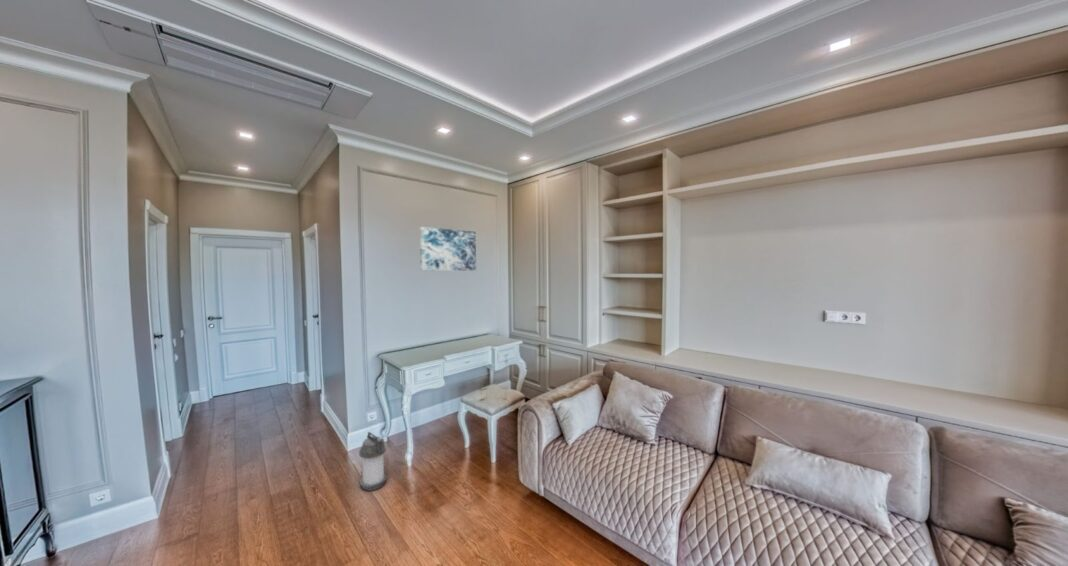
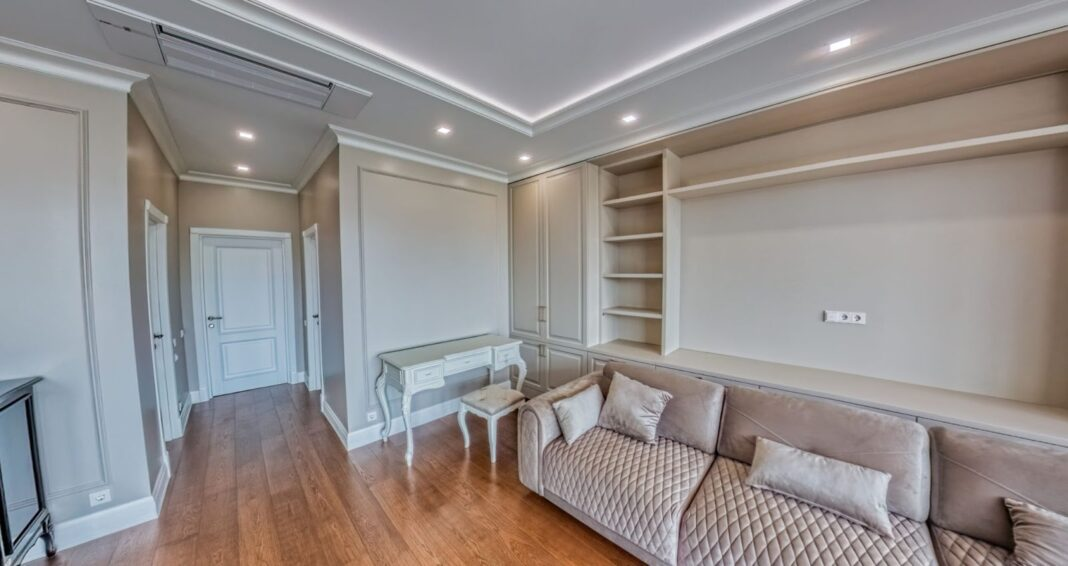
- lantern (372, 459)
- wall art (449, 250)
